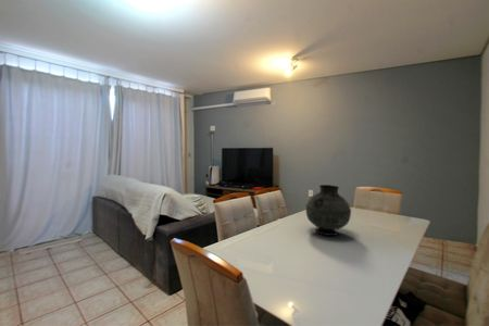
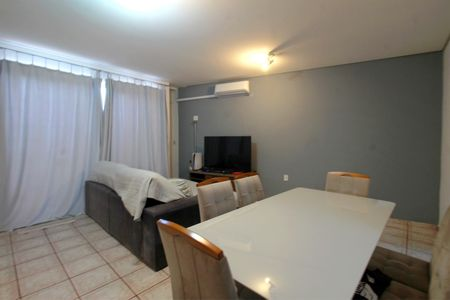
- vase (327, 209)
